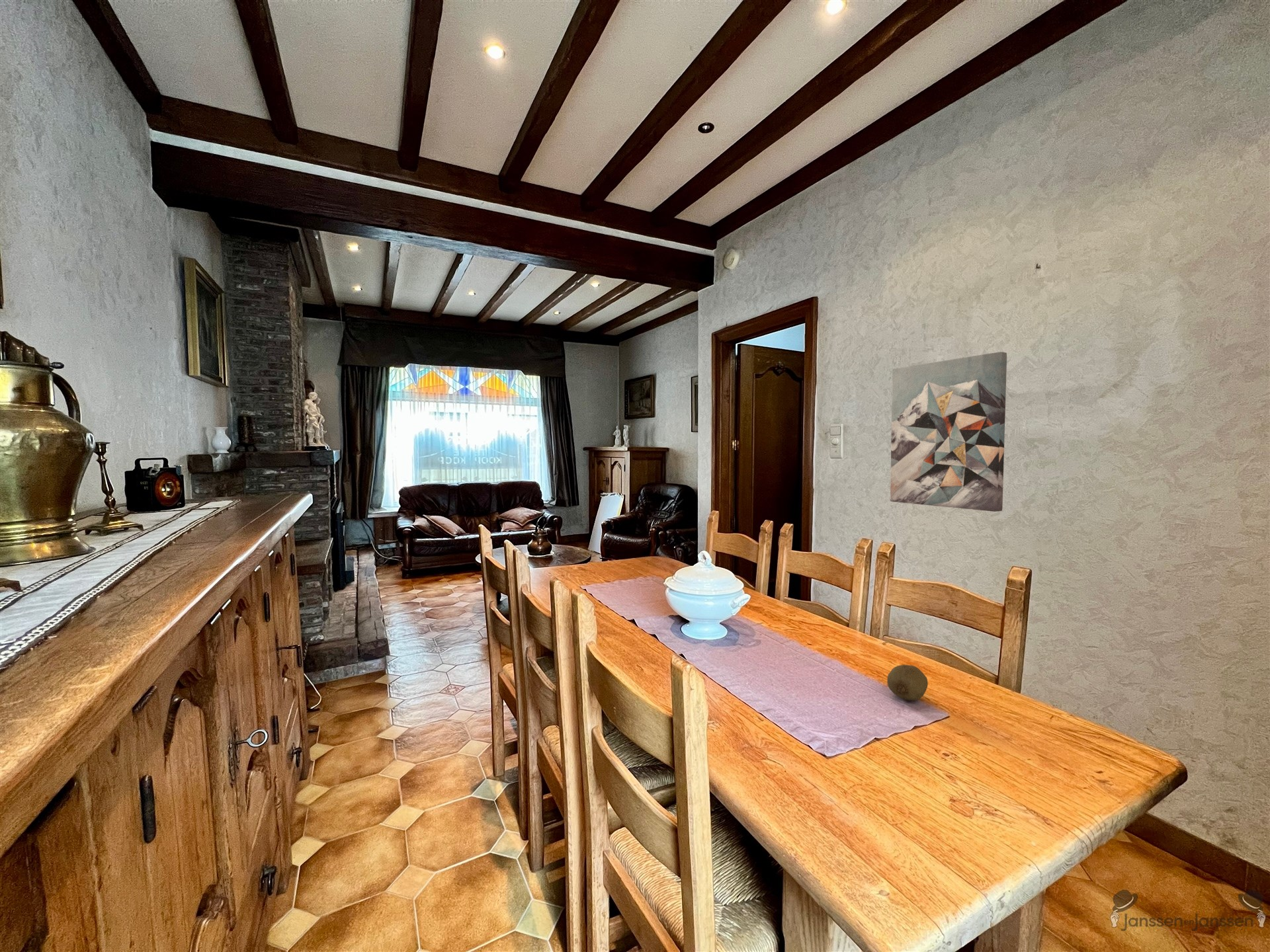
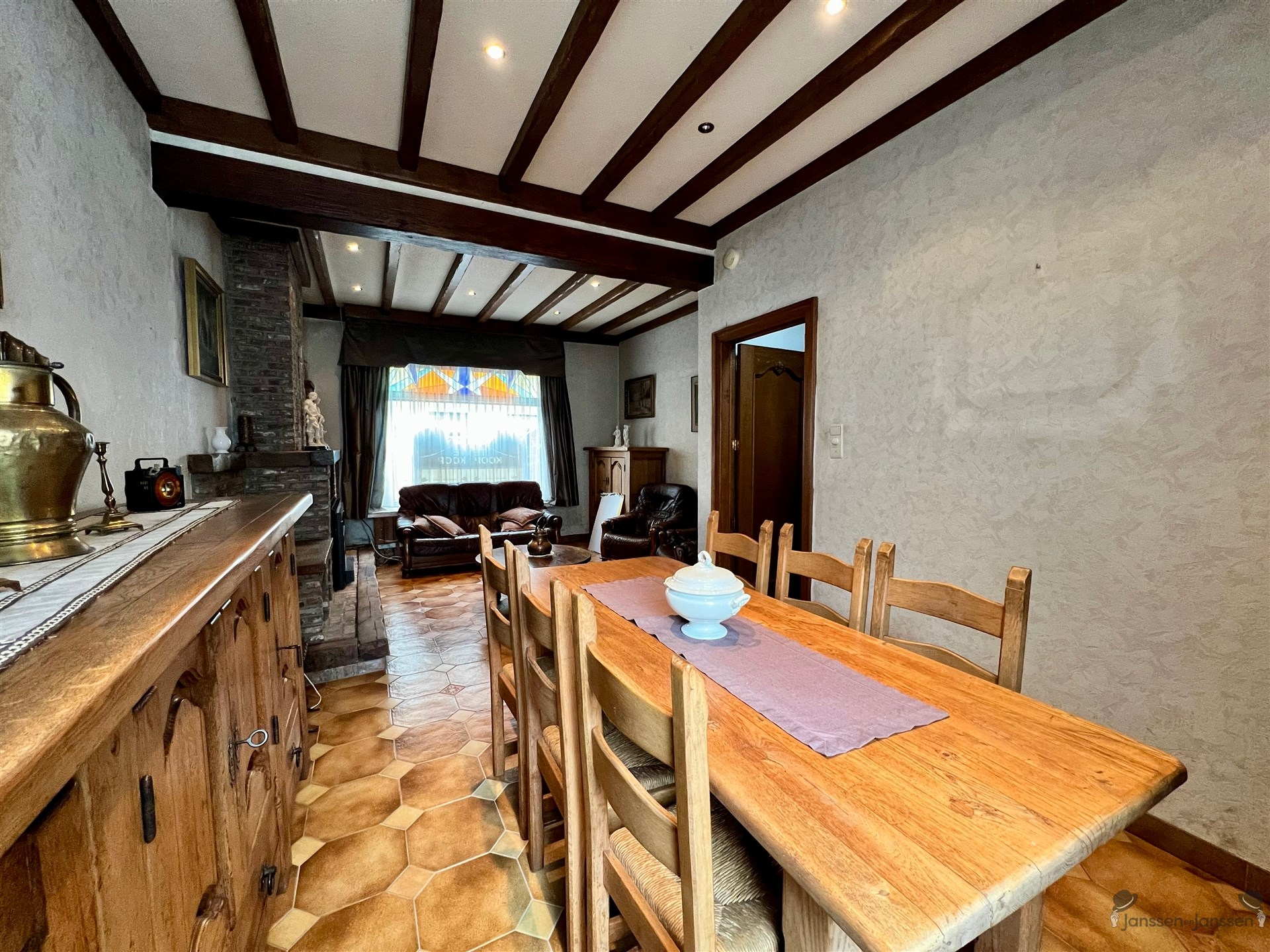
- fruit (907, 682)
- wall art (943, 434)
